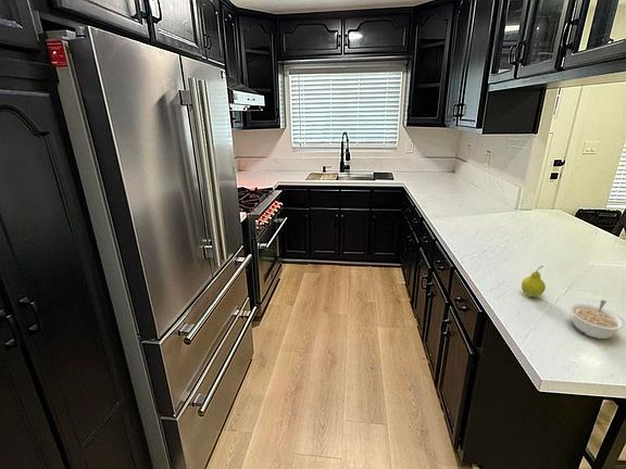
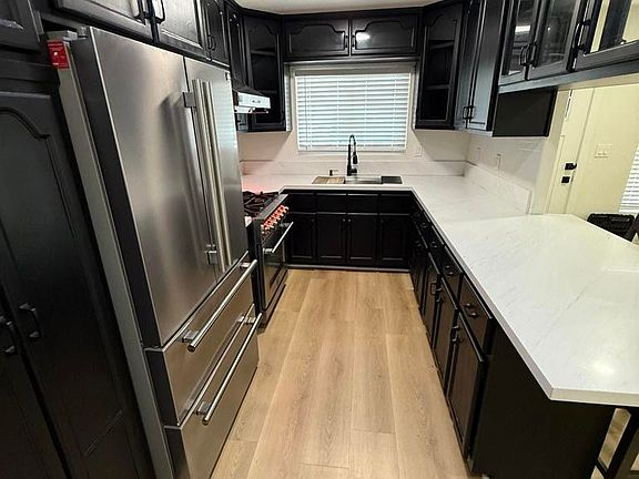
- fruit (534, 279)
- legume (592, 319)
